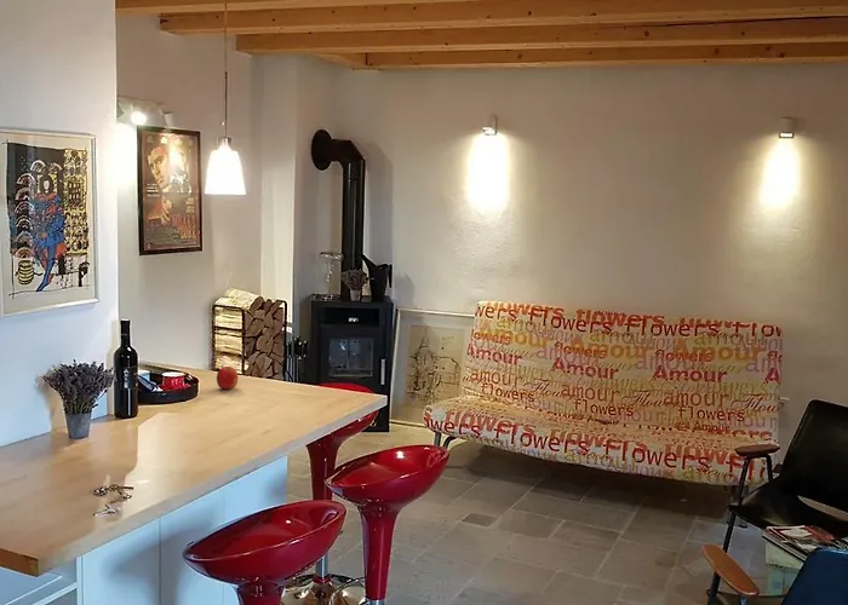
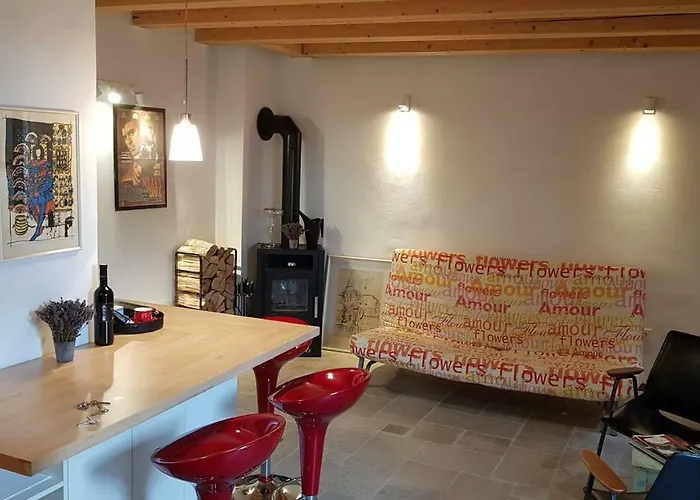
- fruit (227, 378)
